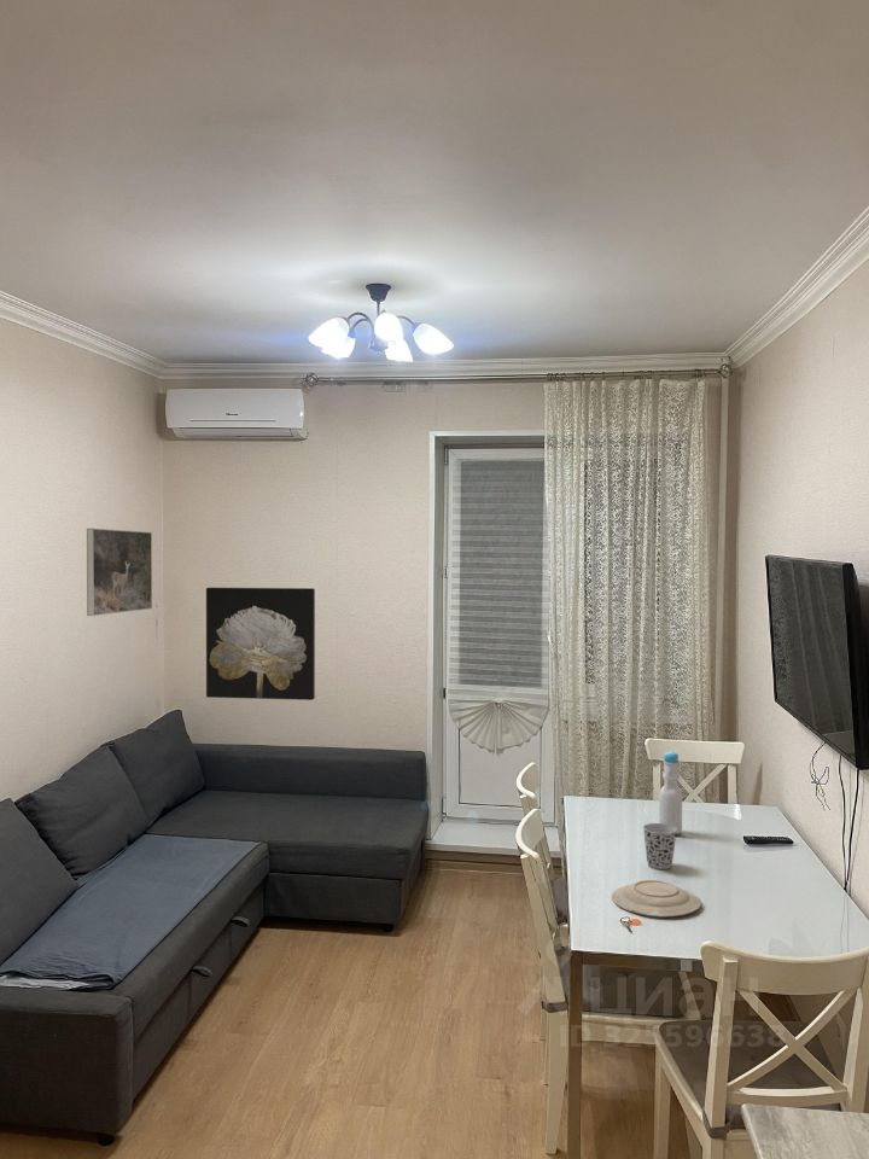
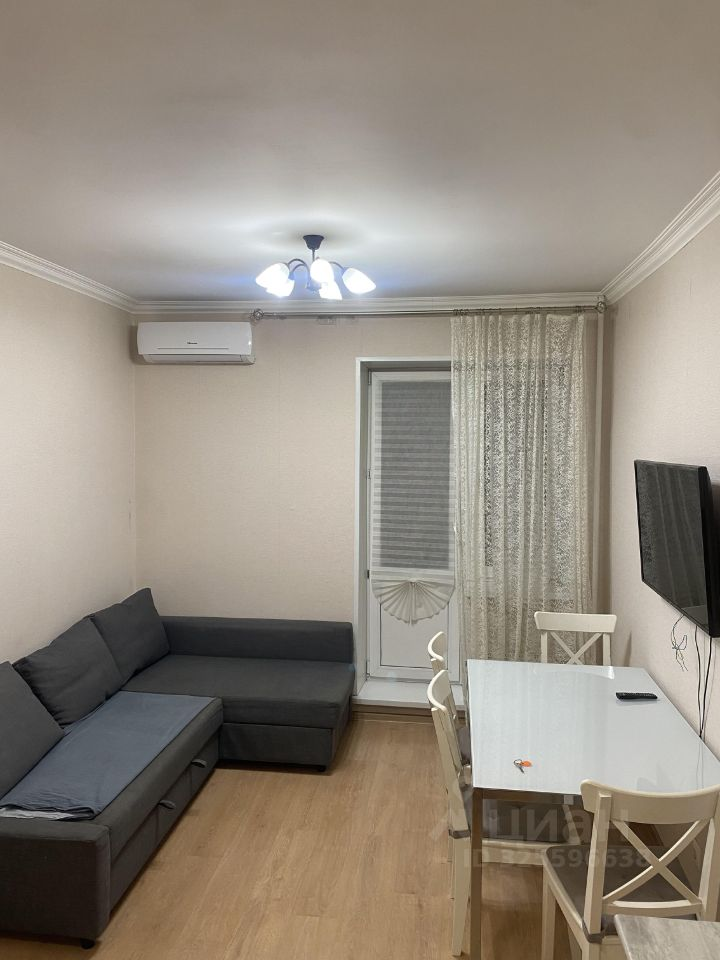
- wall art (259, 642)
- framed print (121, 571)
- plate (655, 893)
- cup (659, 846)
- bottle (670, 791)
